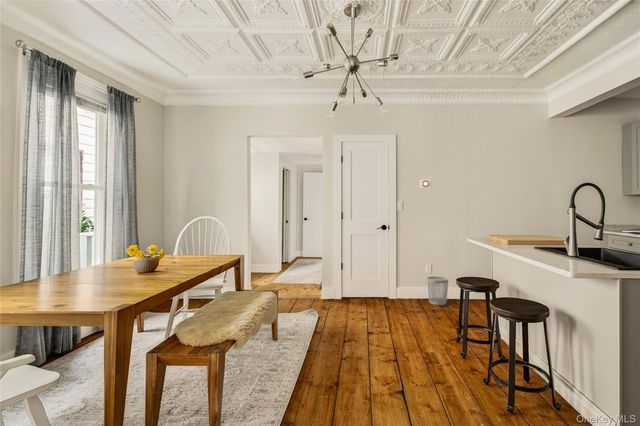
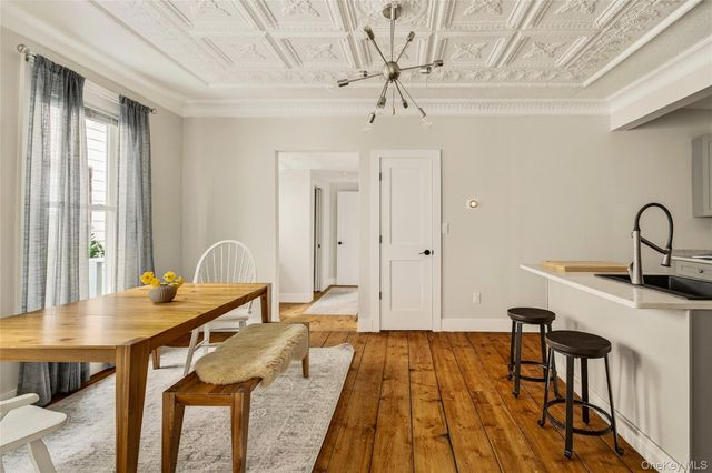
- wastebasket (437, 290)
